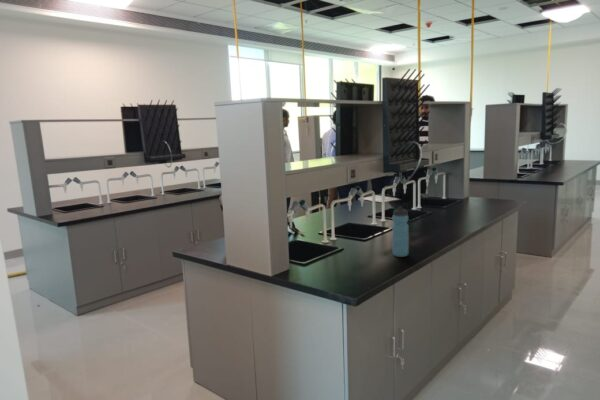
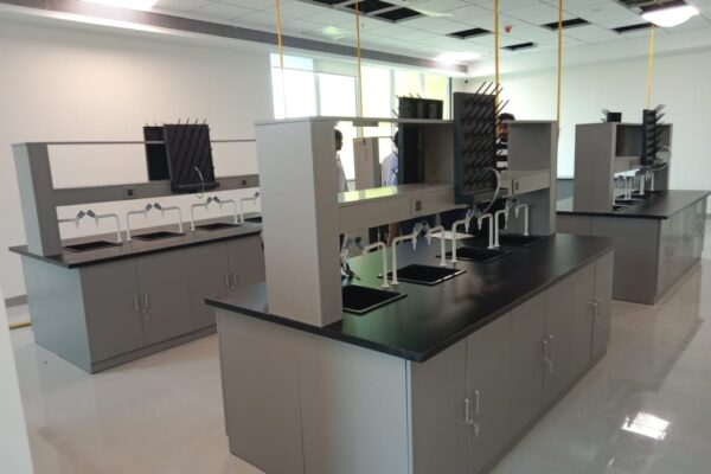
- water bottle (400, 231)
